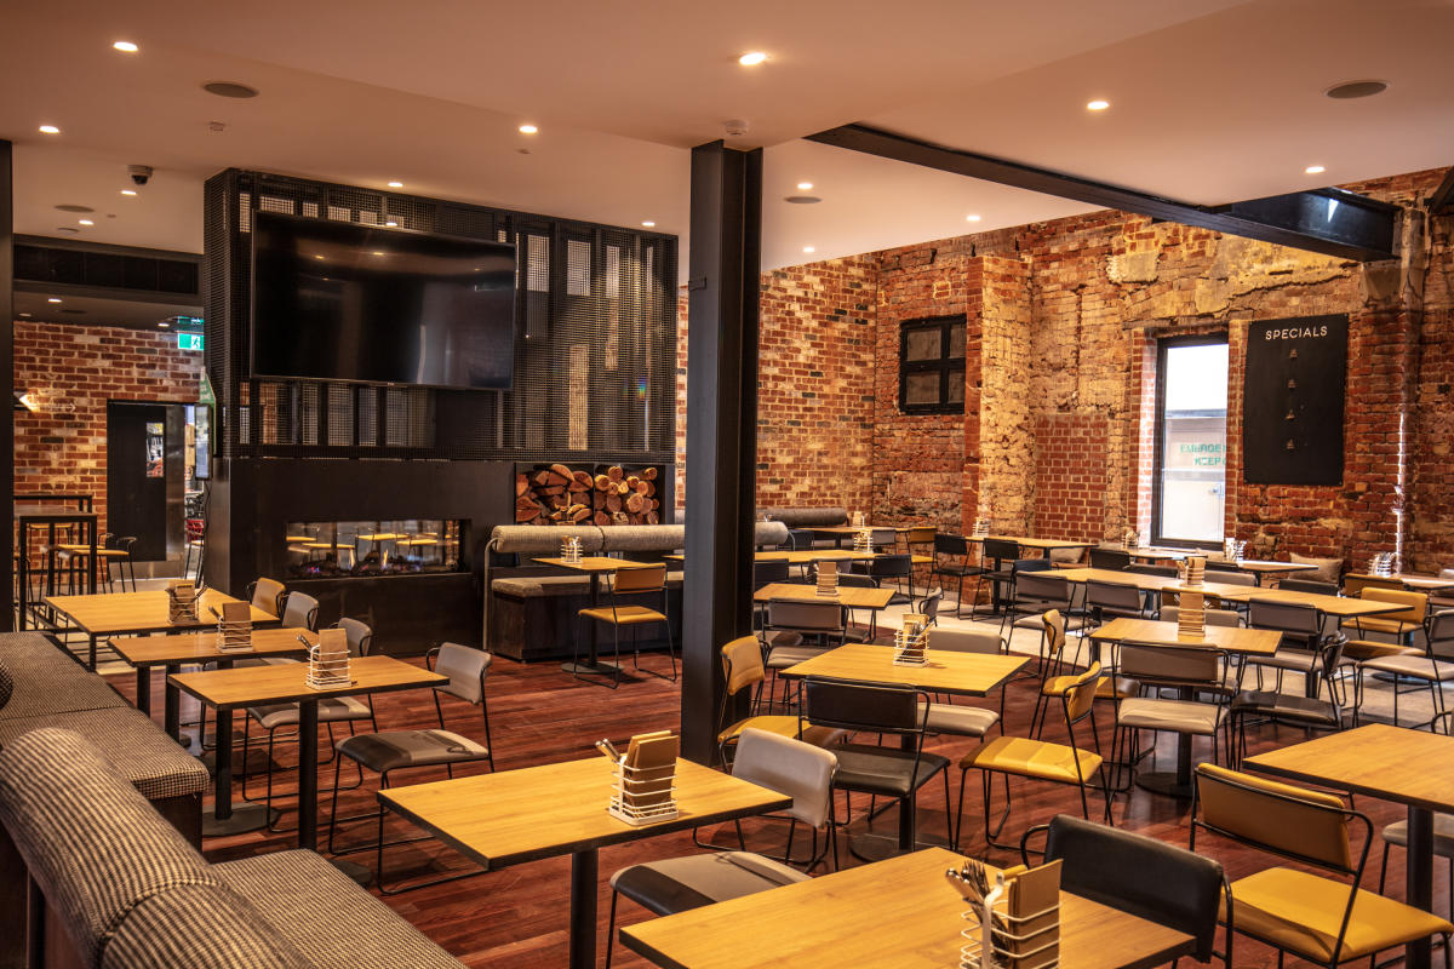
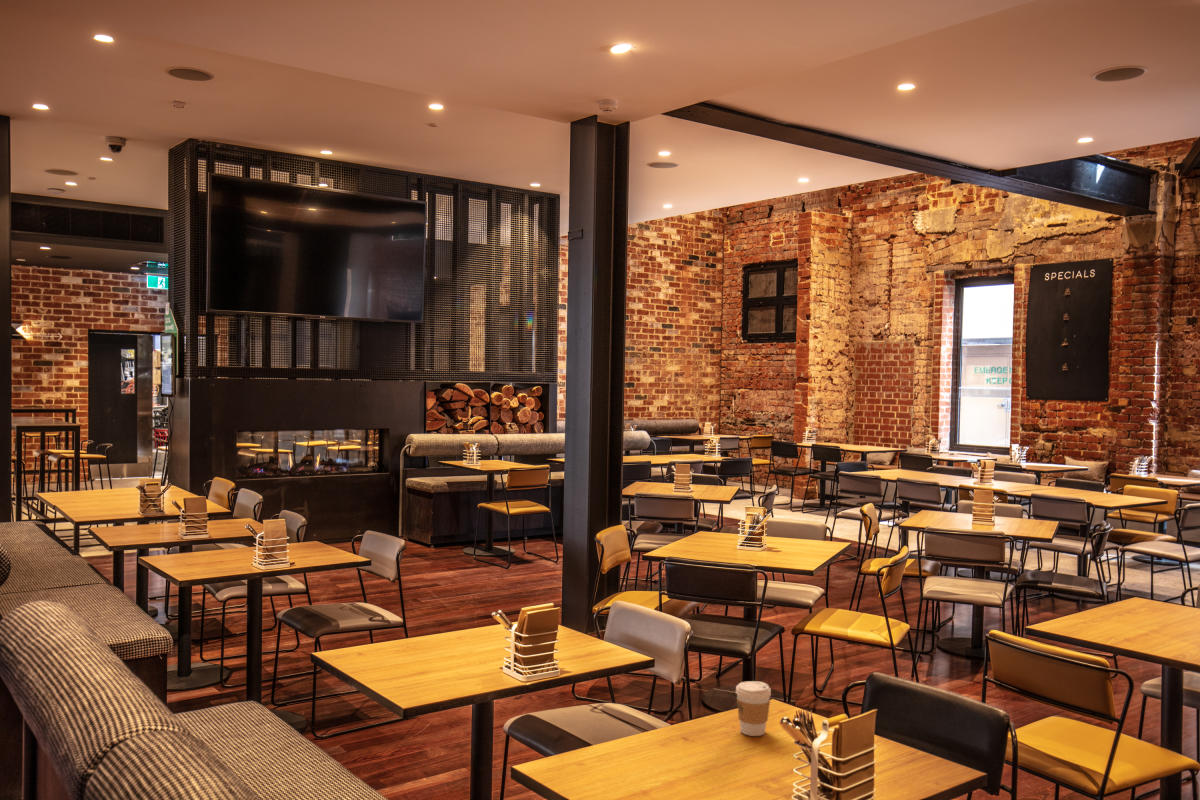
+ coffee cup (752, 707)
